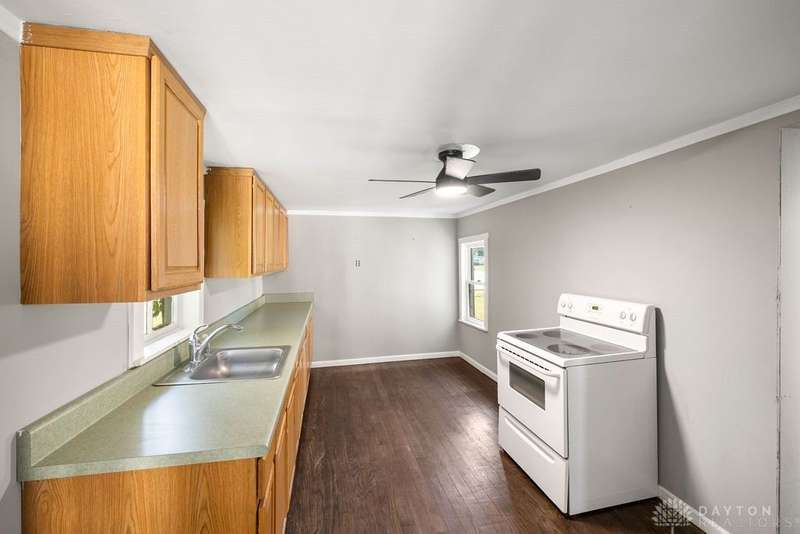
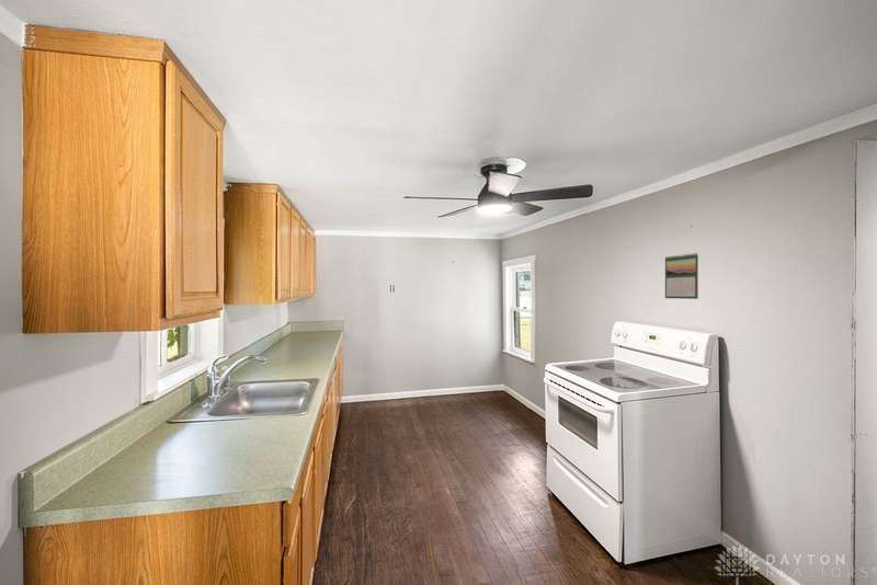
+ calendar (681, 276)
